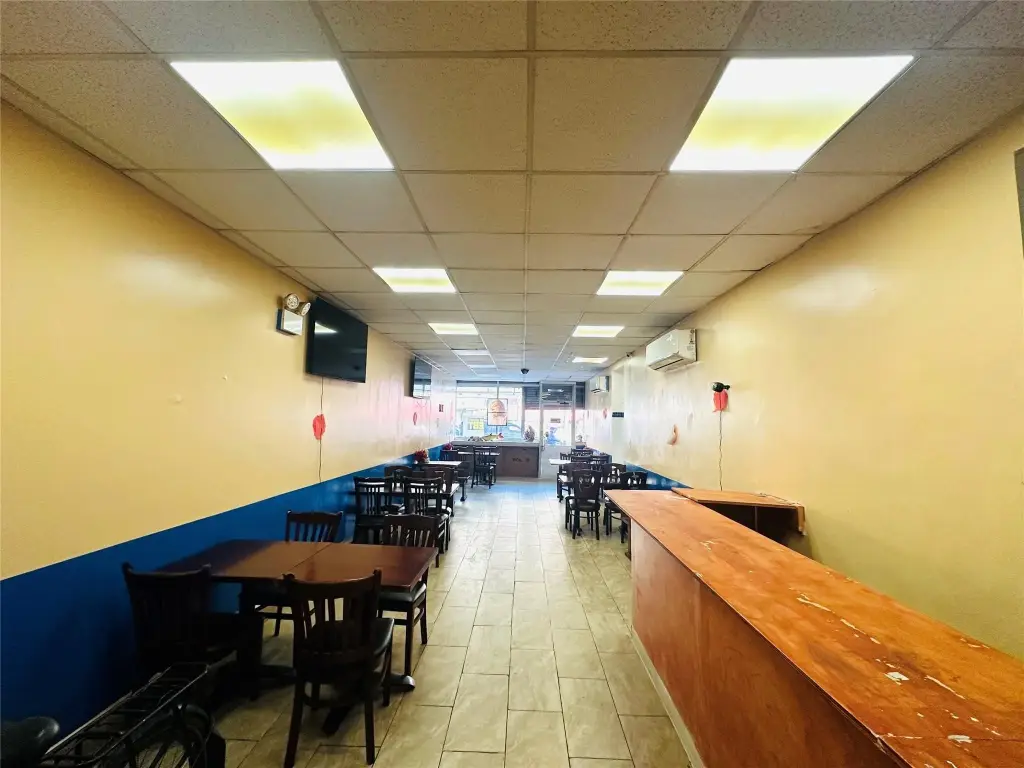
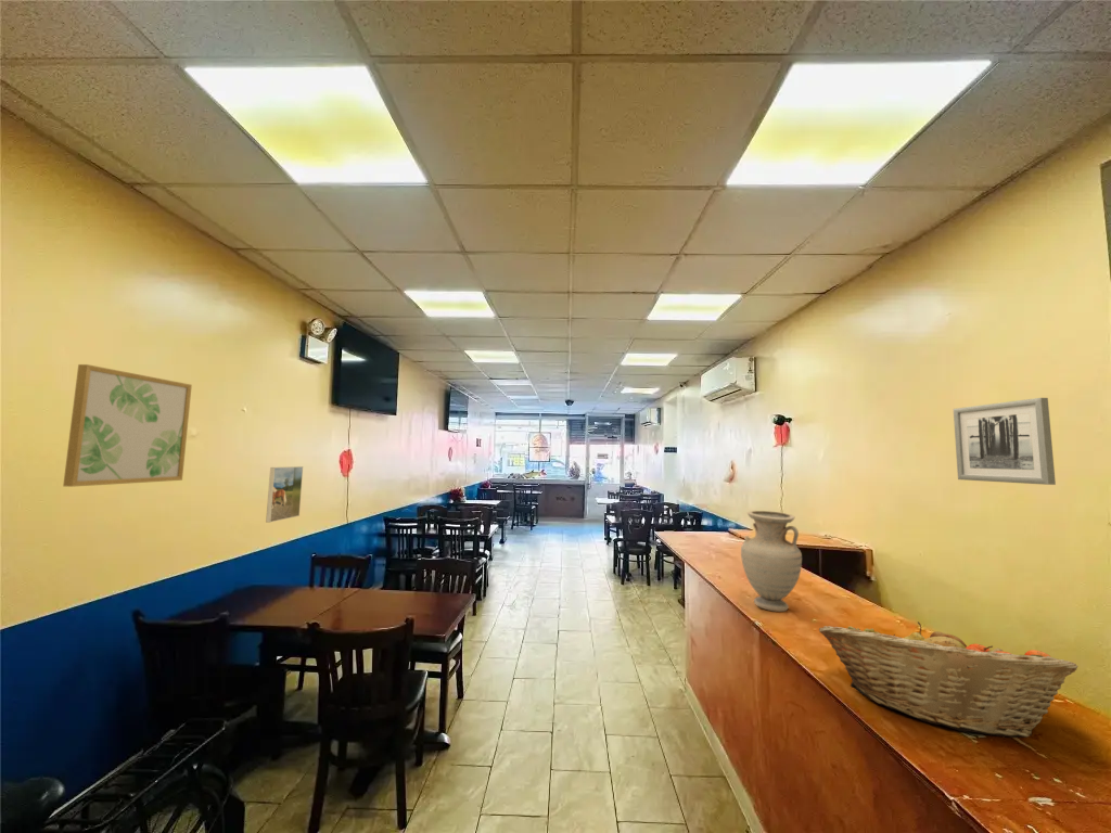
+ wall art (136, 428)
+ vase (770, 560)
+ fruit basket (933, 662)
+ wall art (998, 443)
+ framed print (285, 492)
